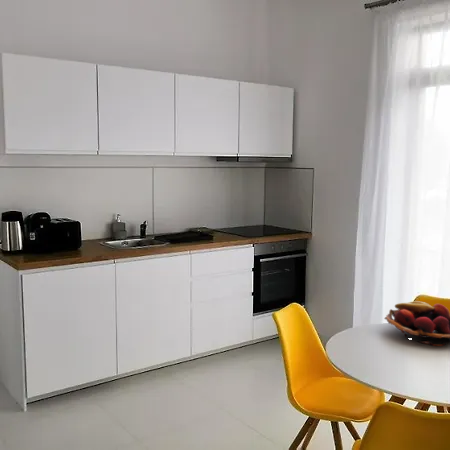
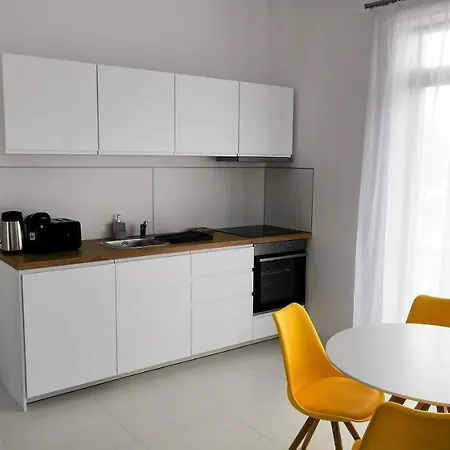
- fruit basket (423, 319)
